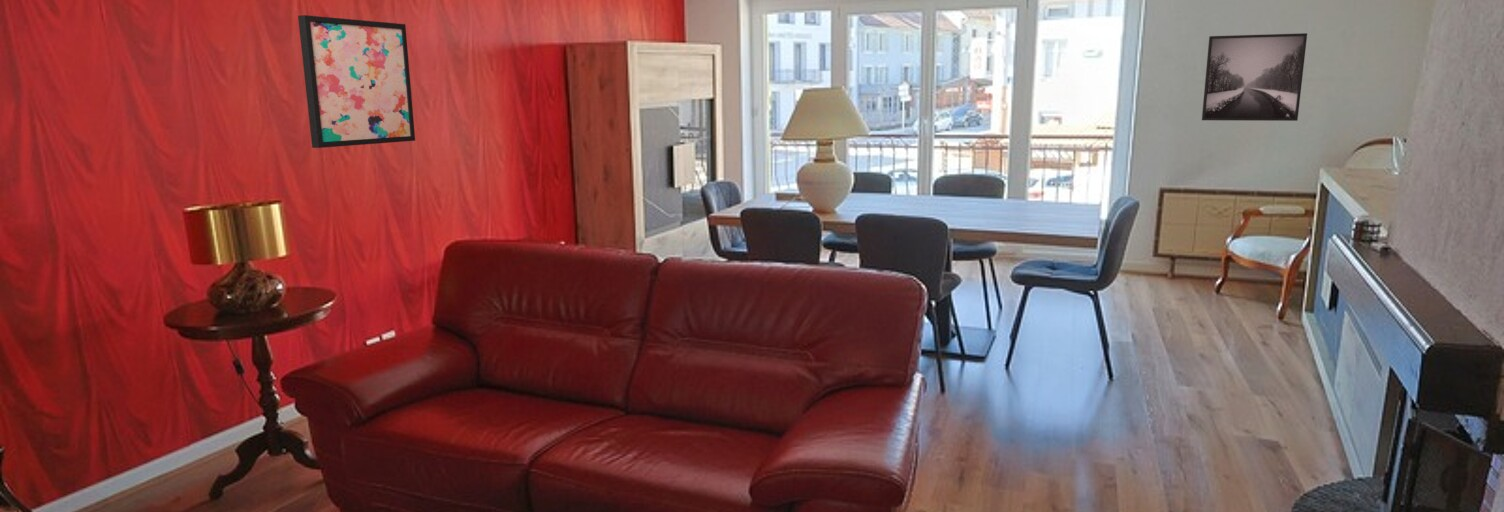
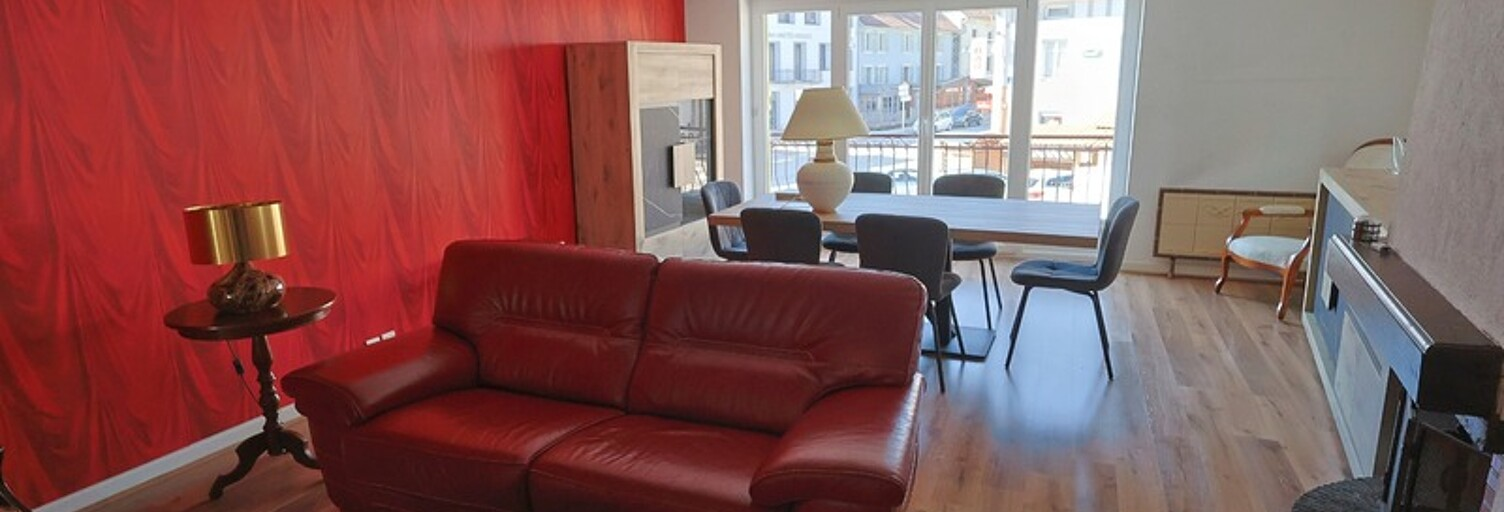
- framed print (1252, 78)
- wall art (361, 82)
